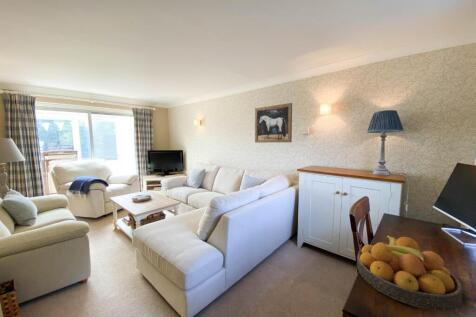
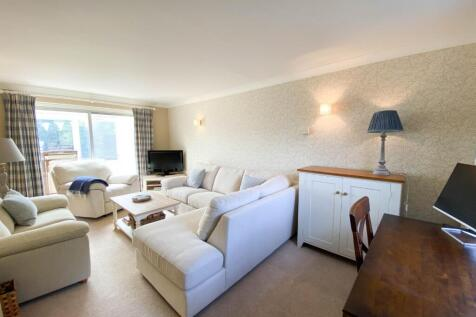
- fruit bowl (403, 261)
- wall art (272, 124)
